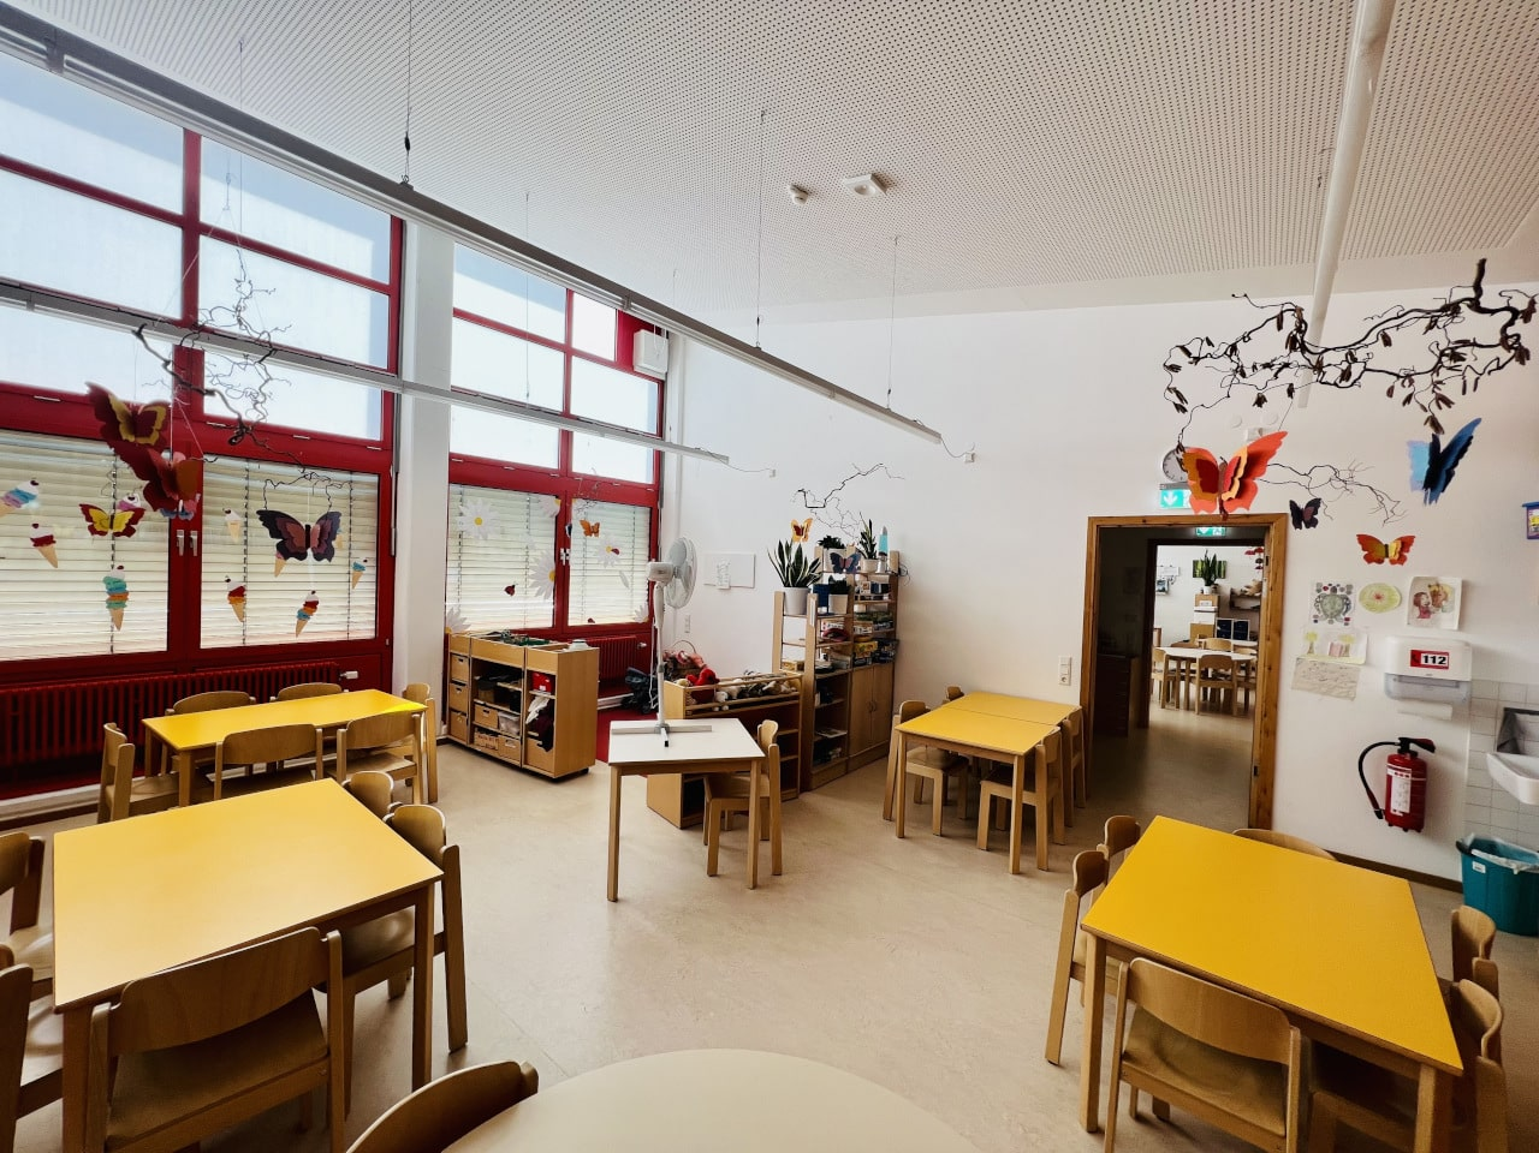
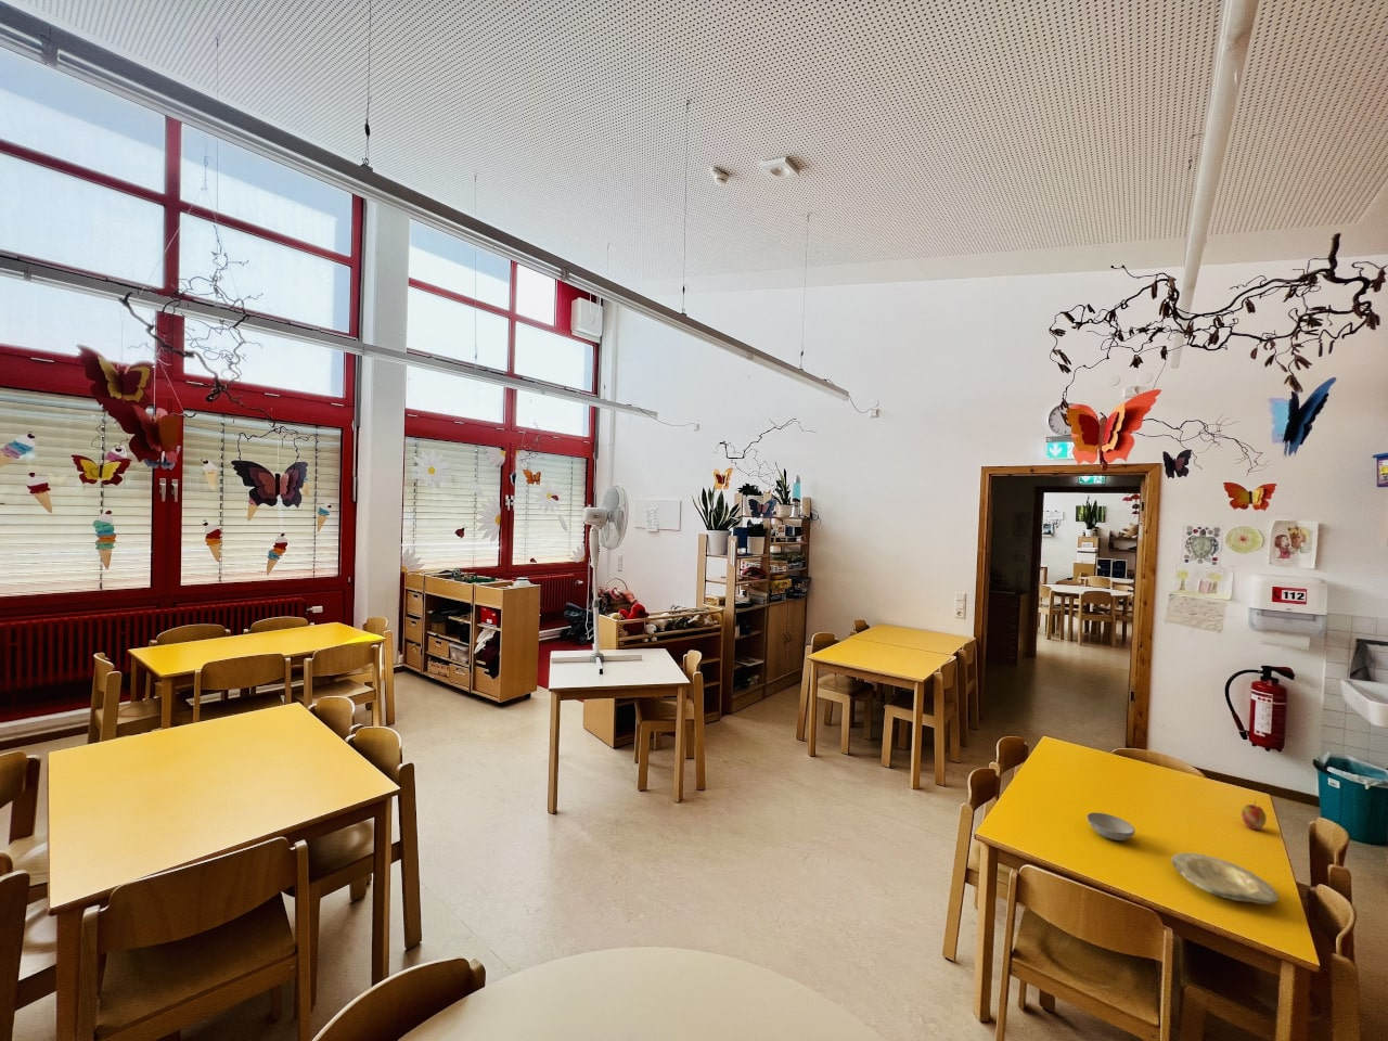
+ apple (1254, 815)
+ plate (1221, 880)
+ bowl (1109, 829)
